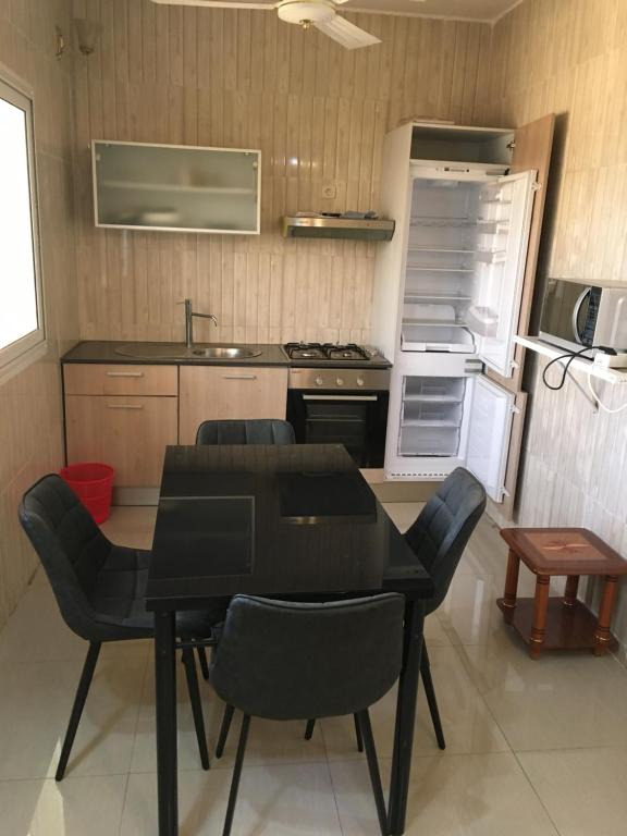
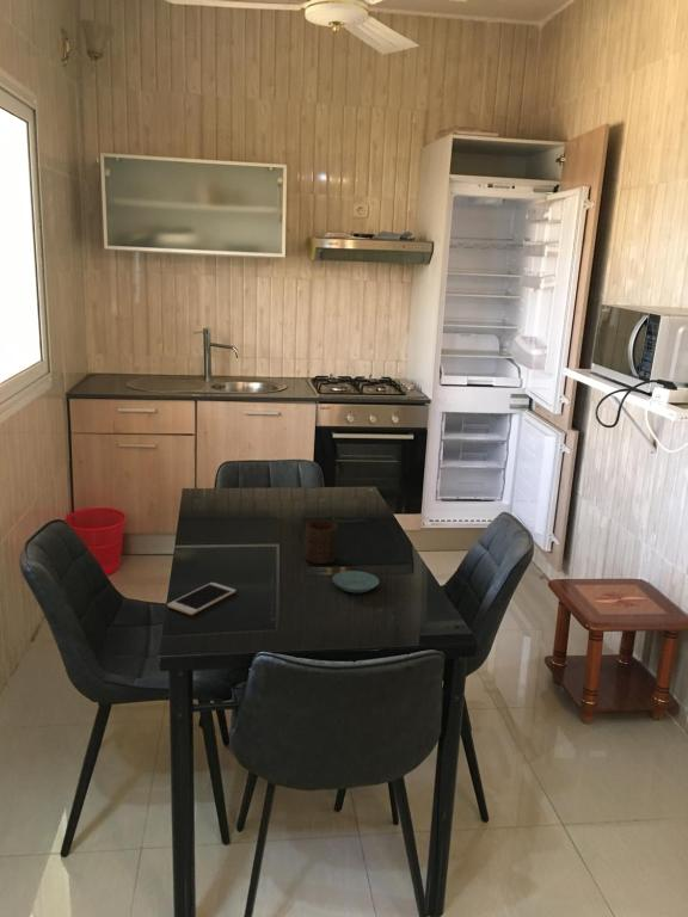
+ cell phone (202, 597)
+ cup (321, 541)
+ saucer (355, 583)
